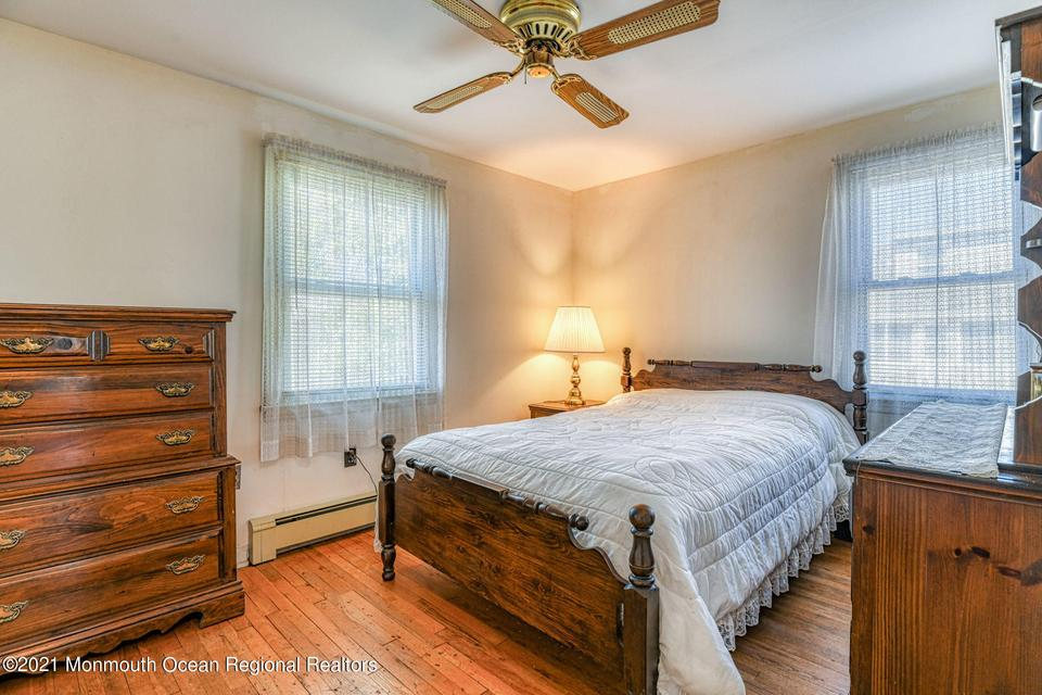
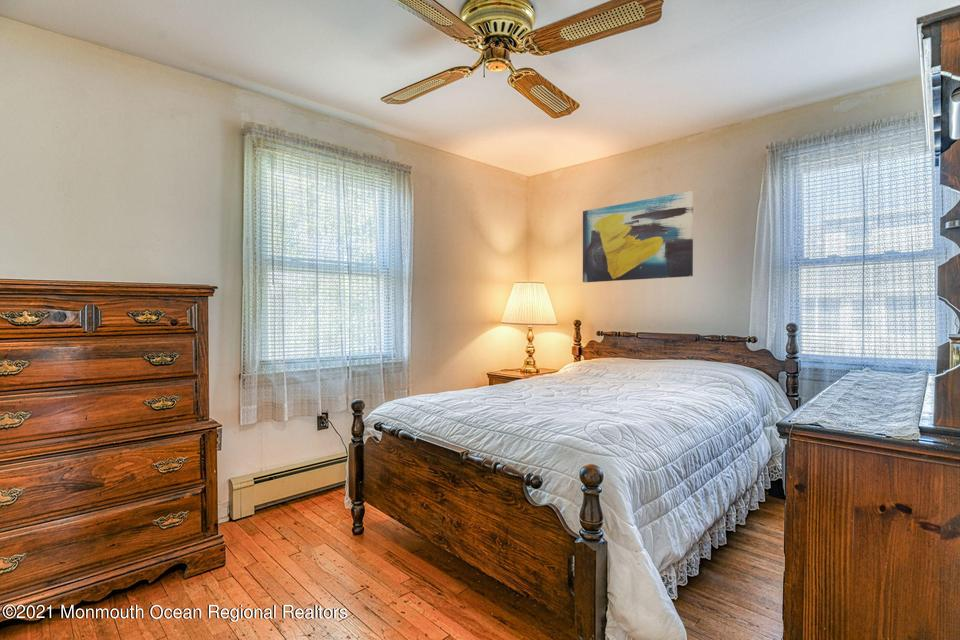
+ wall art (633, 240)
